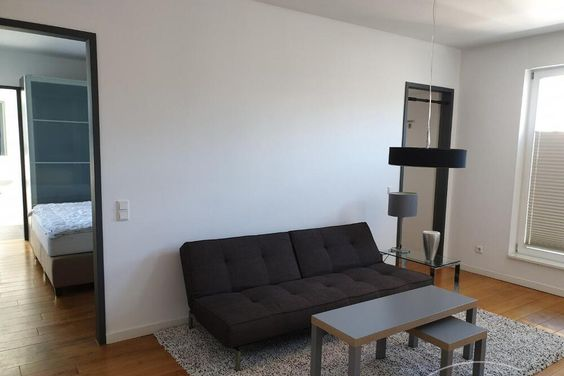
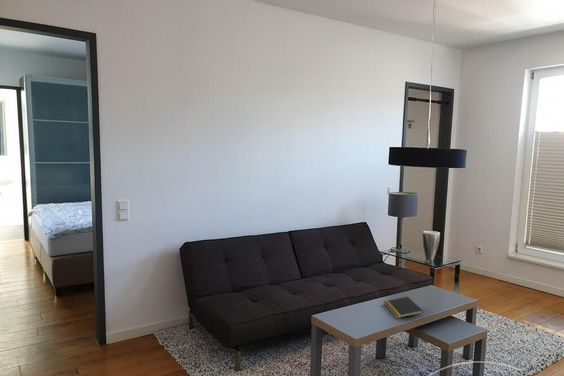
+ notepad (402, 306)
